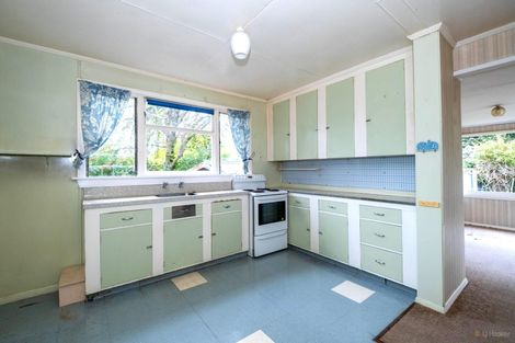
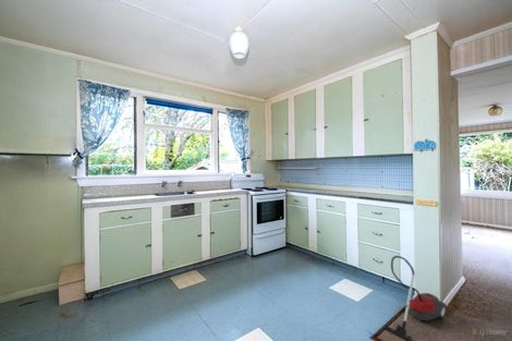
+ vacuum cleaner (410, 288)
